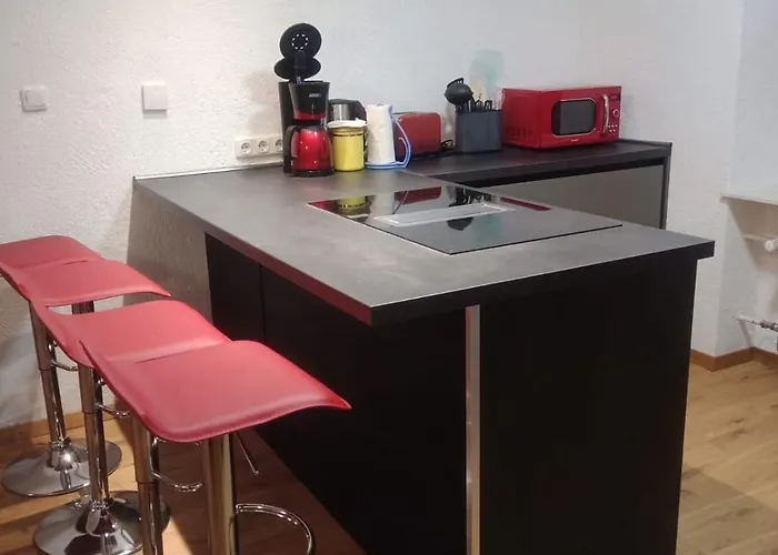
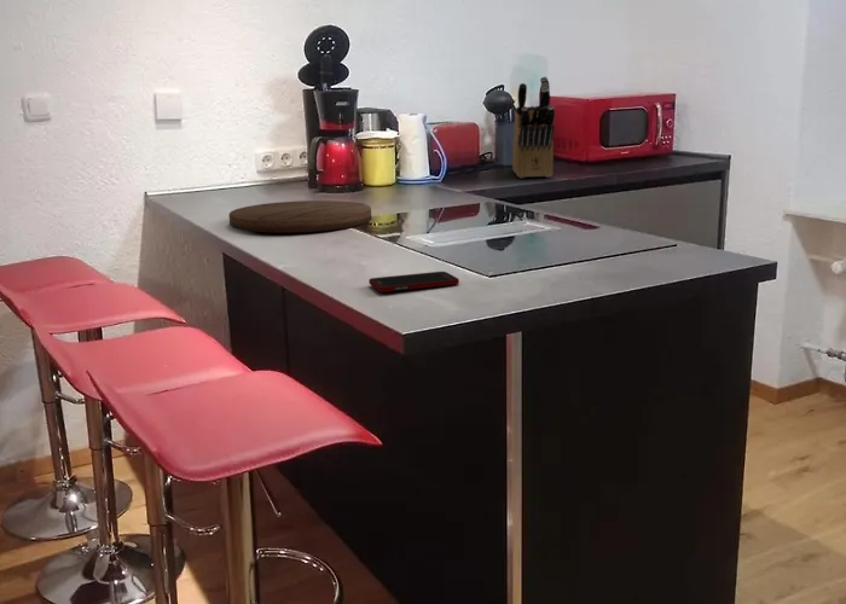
+ cutting board (301, 215)
+ knife block (532, 127)
+ cell phone (413, 281)
